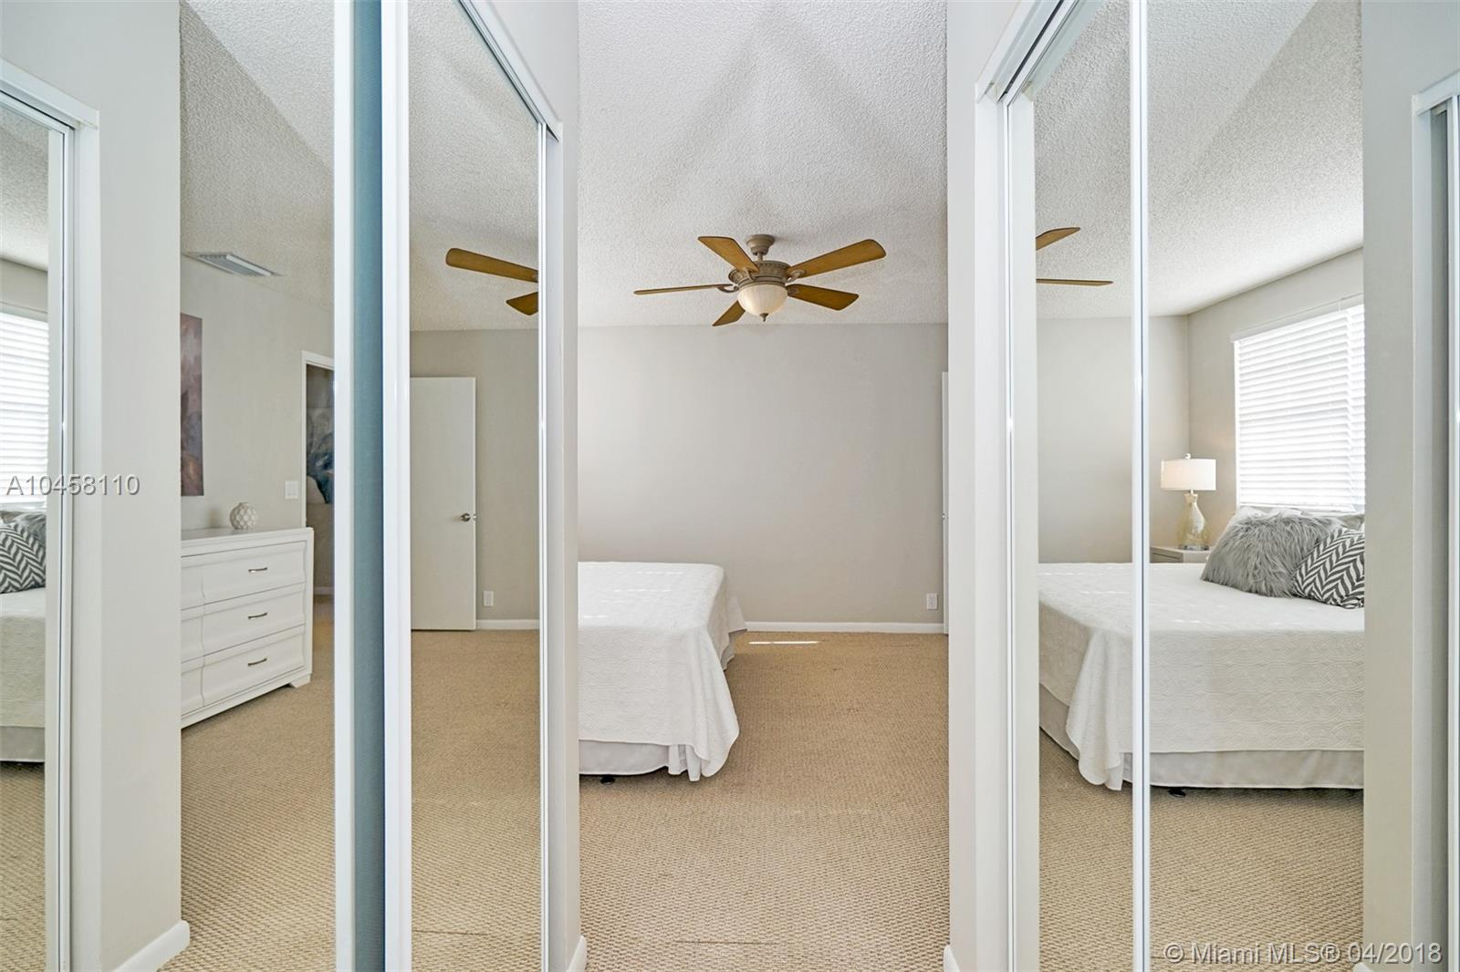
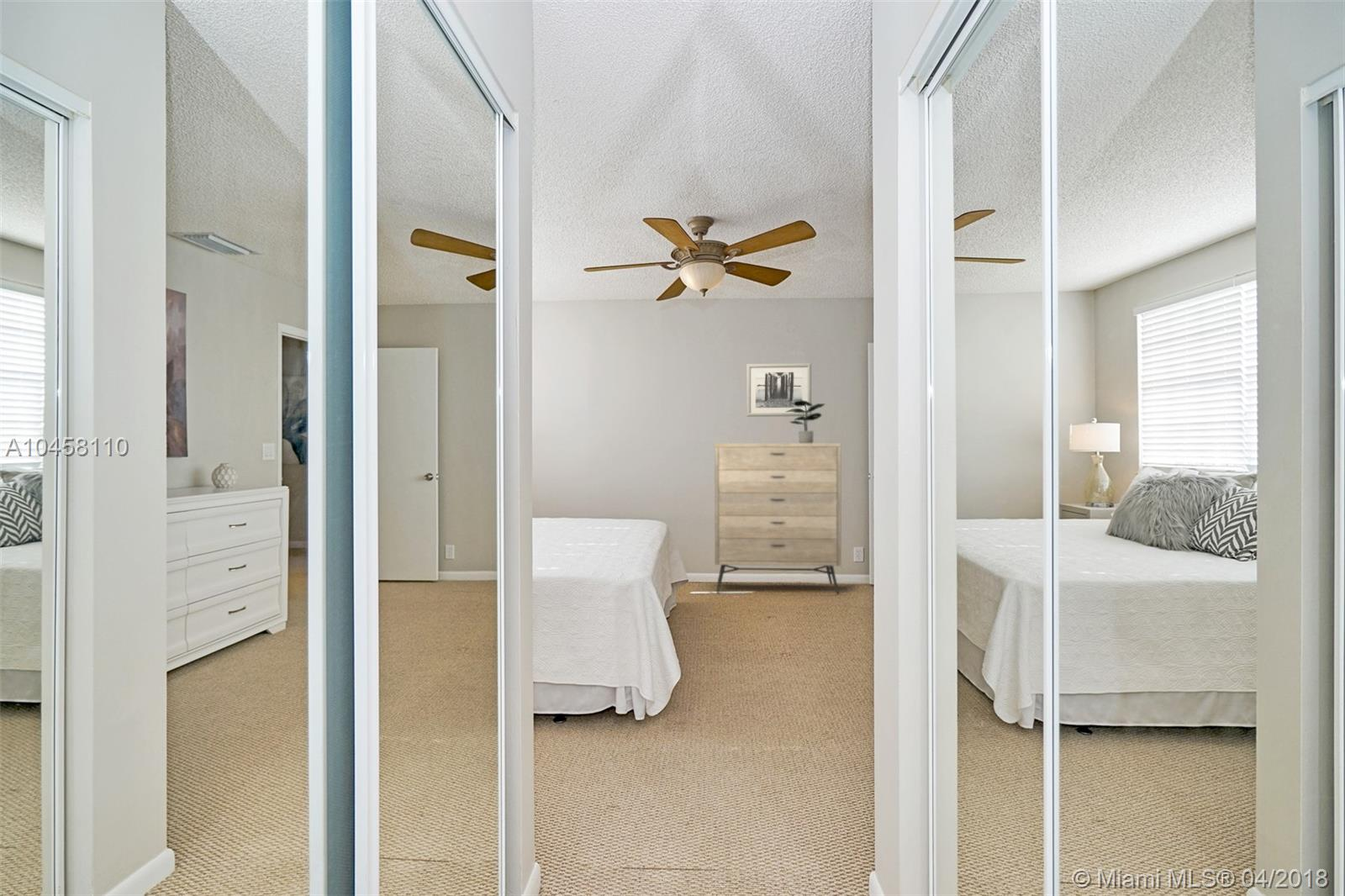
+ dresser (776, 515)
+ potted plant (804, 421)
+ wall art (778, 390)
